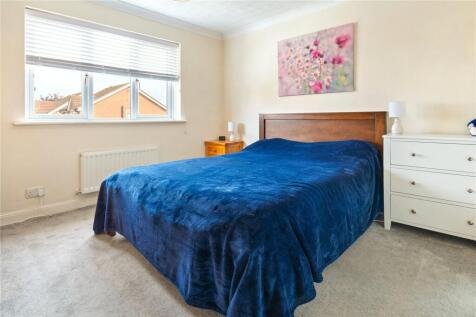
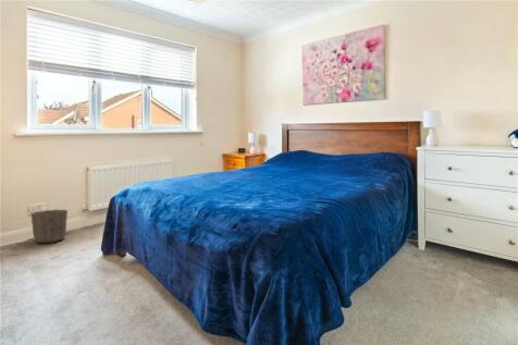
+ waste basket (49, 225)
